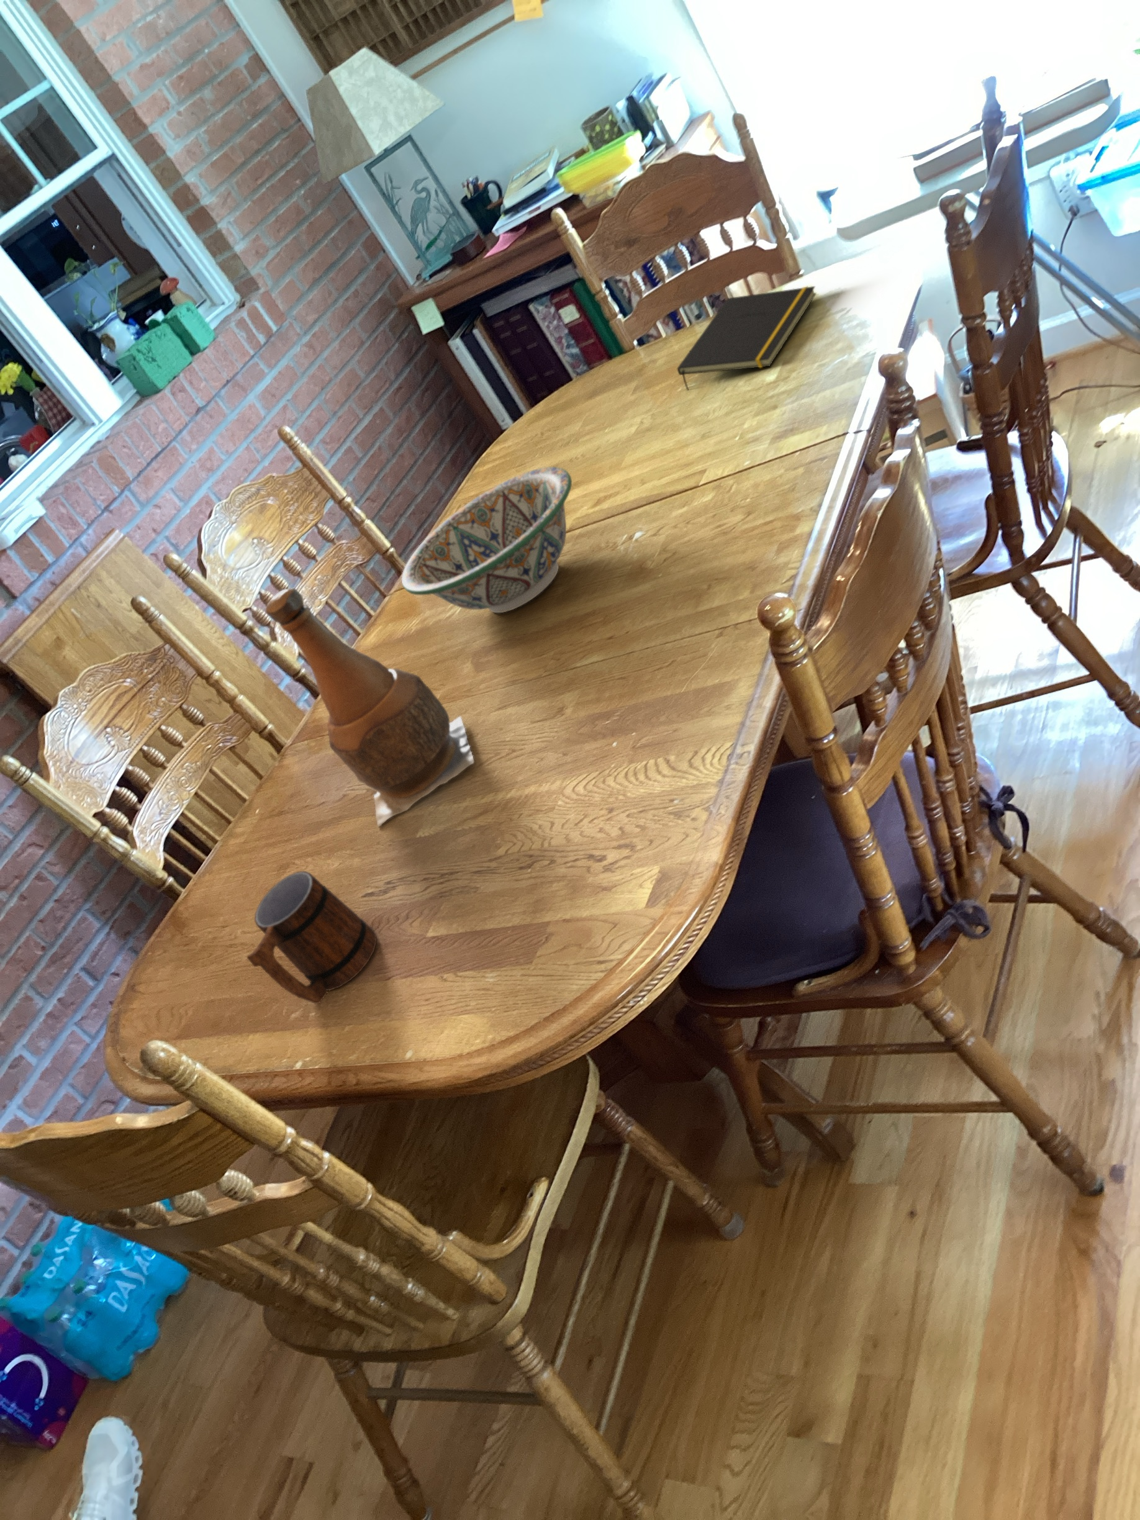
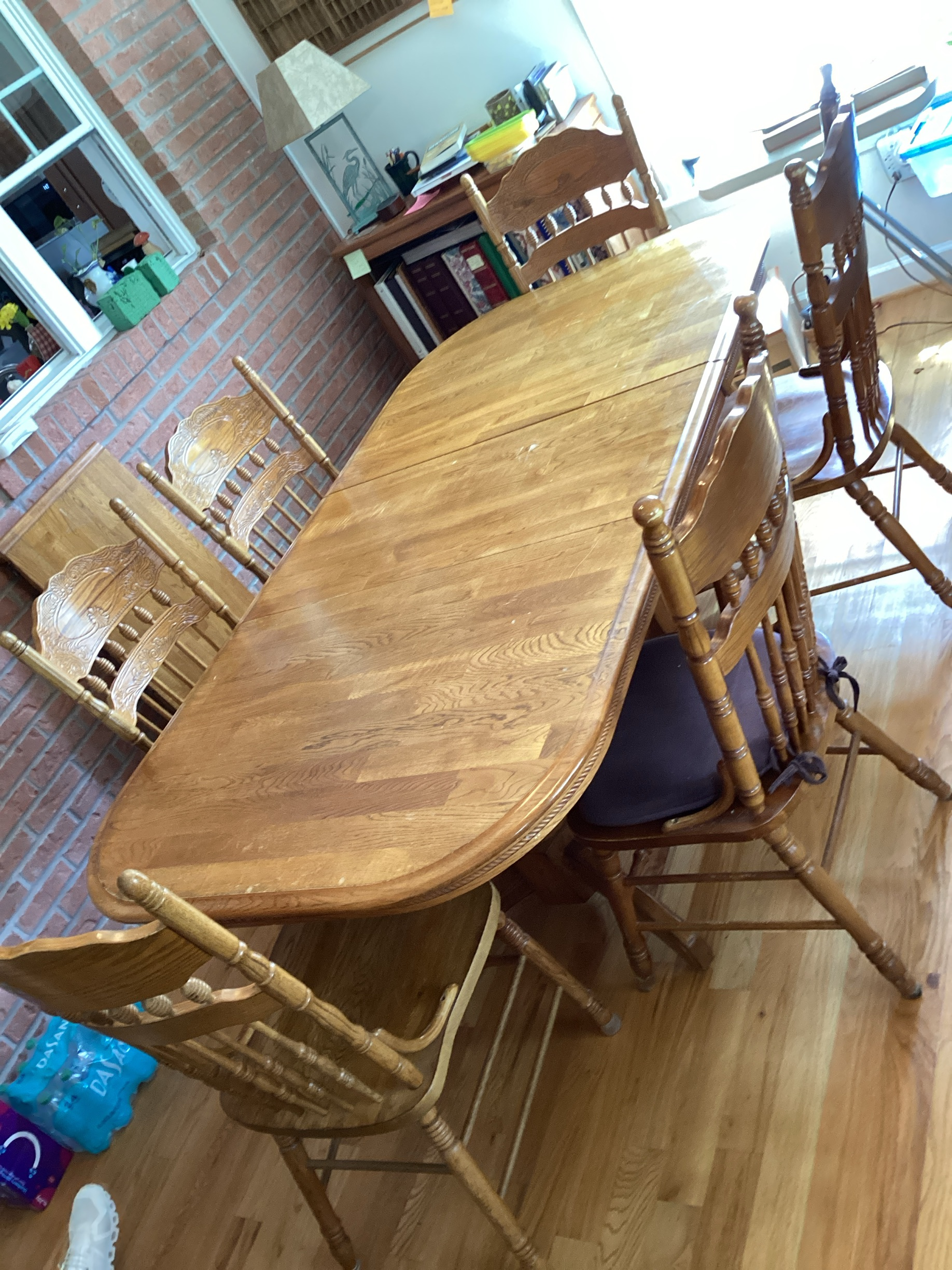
- bottle (353, 688)
- decorative bowl (503, 555)
- notepad (747, 330)
- mug (305, 941)
